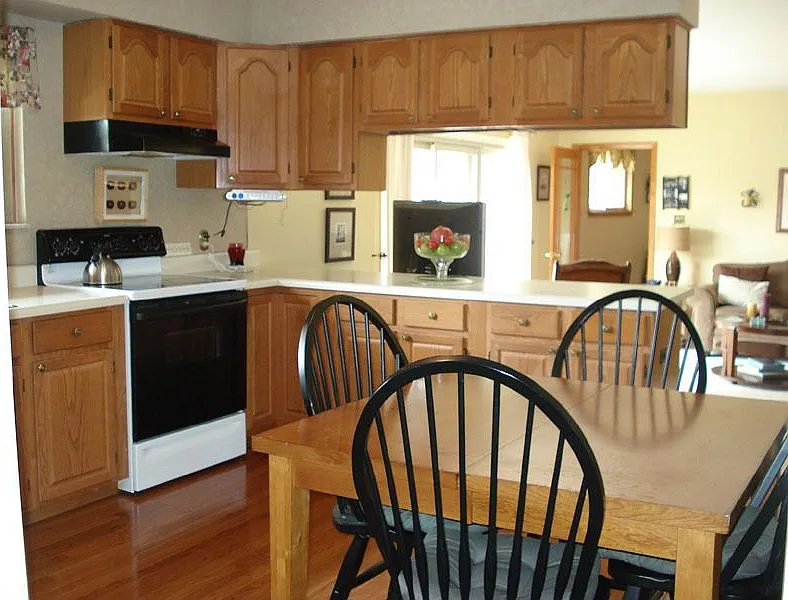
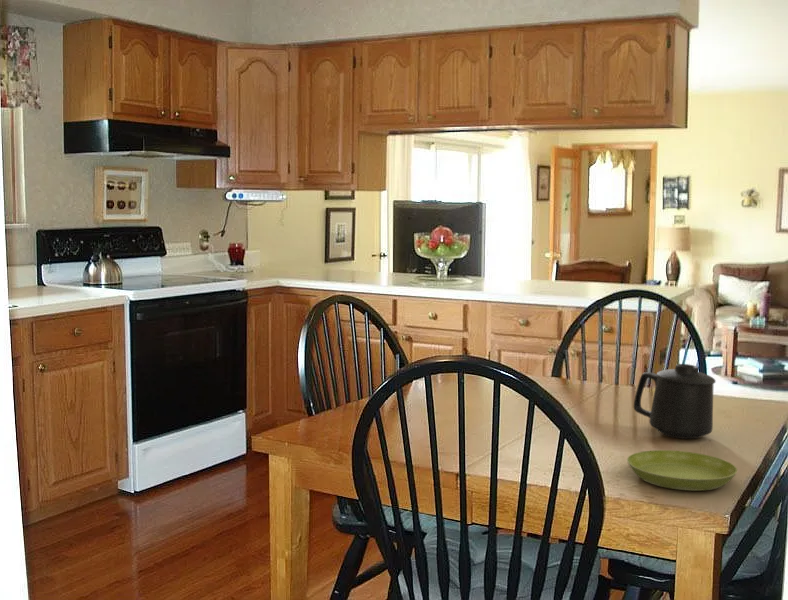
+ mug (673, 399)
+ saucer (680, 471)
